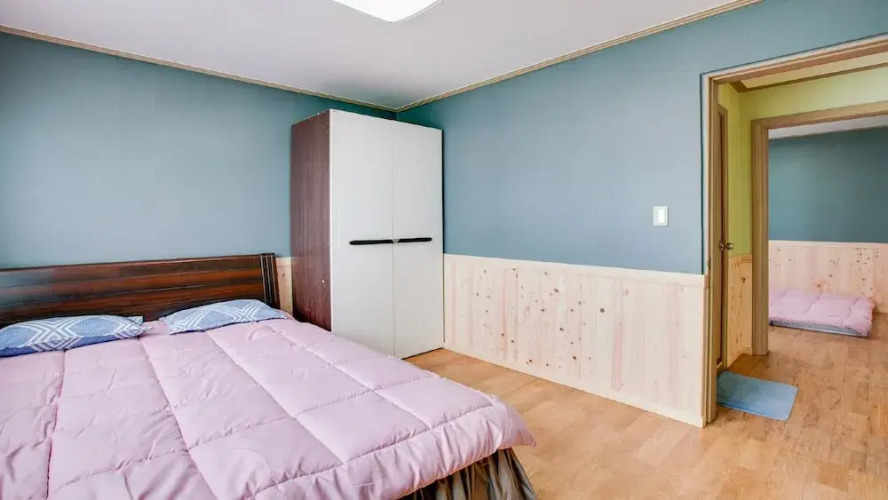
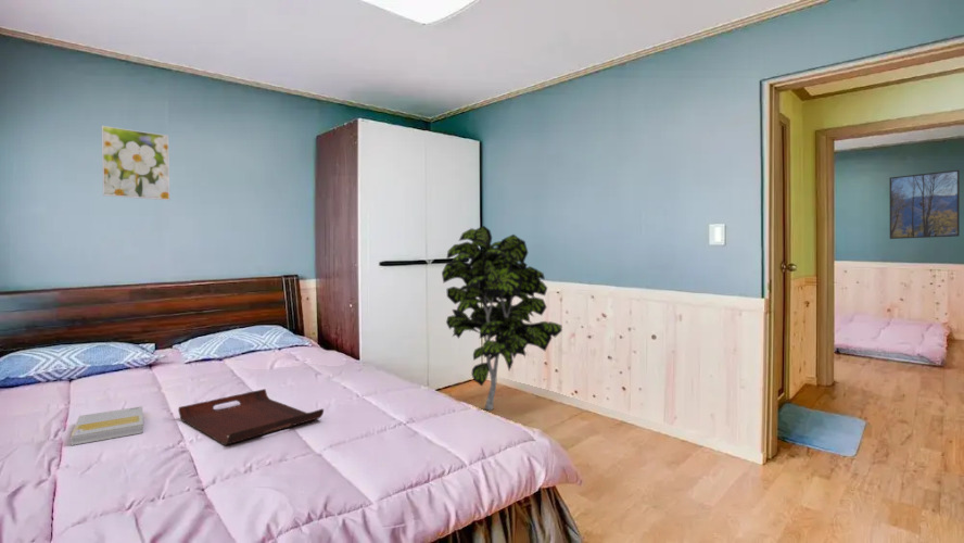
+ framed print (923, 205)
+ indoor plant (498, 318)
+ serving tray (250, 414)
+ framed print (137, 164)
+ book (110, 424)
